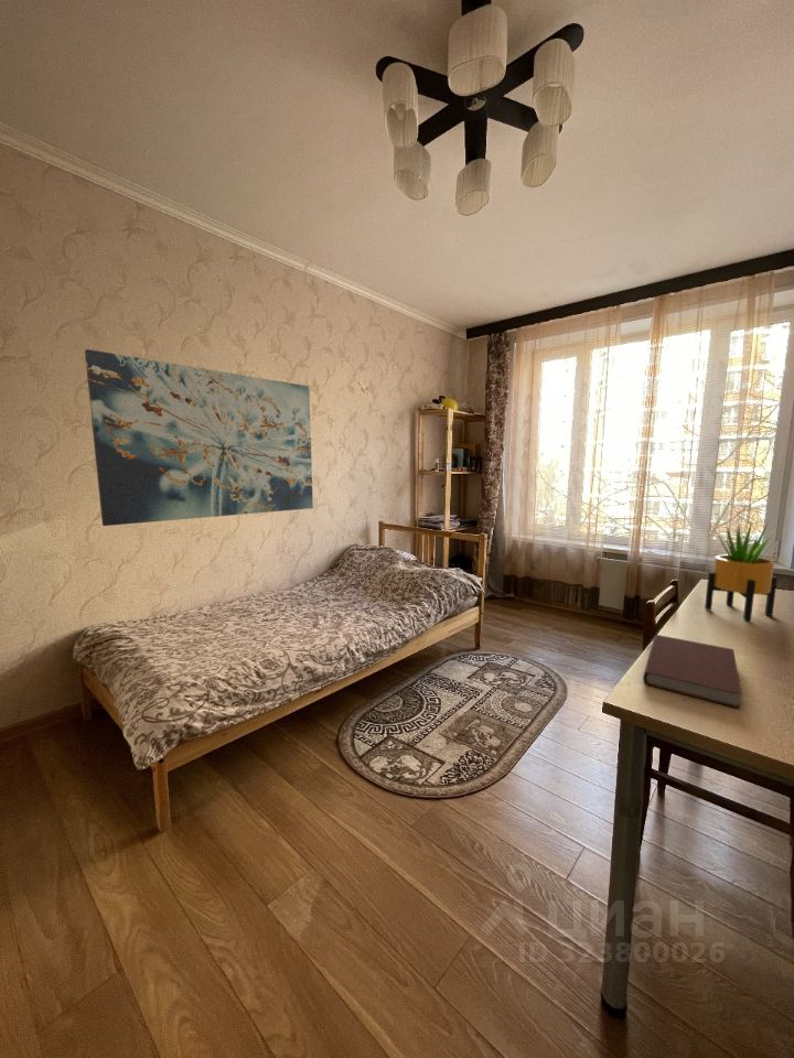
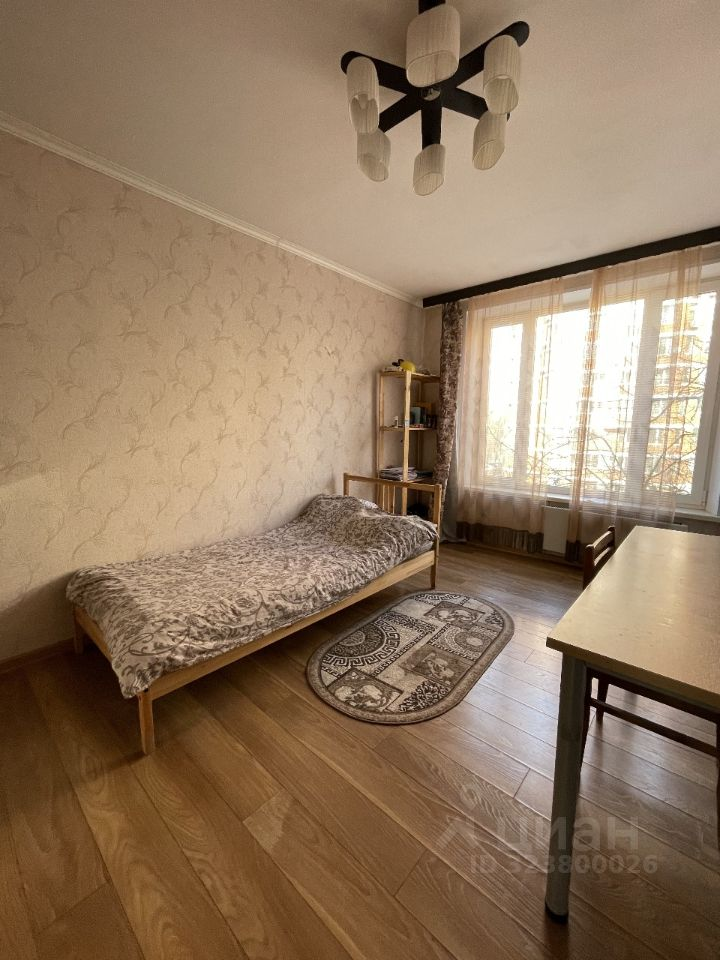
- book (690, 666)
- wall art (221, 444)
- potted plant (742, 566)
